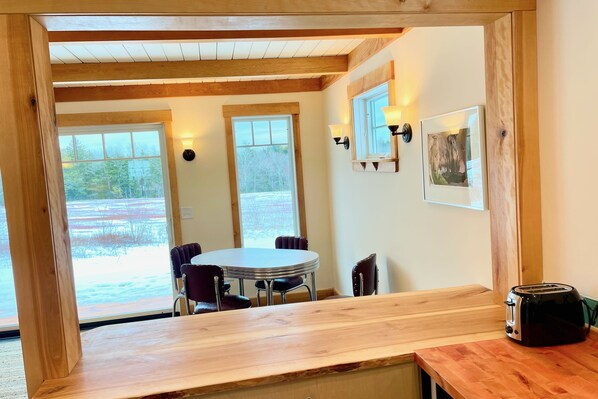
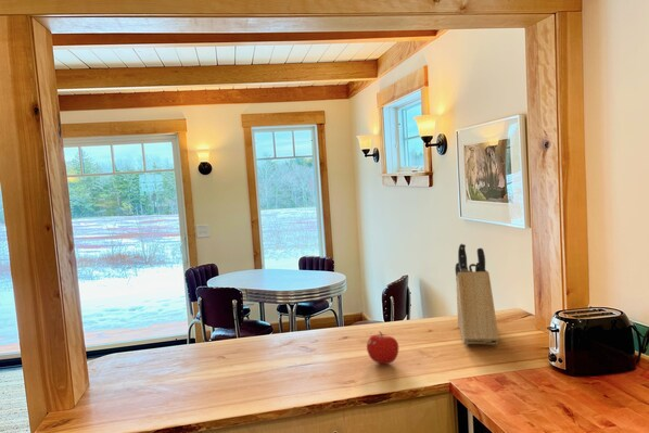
+ knife block (473, 289)
+ fruit (382, 346)
